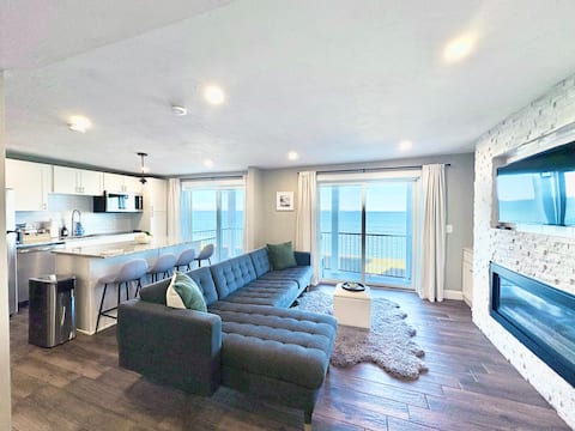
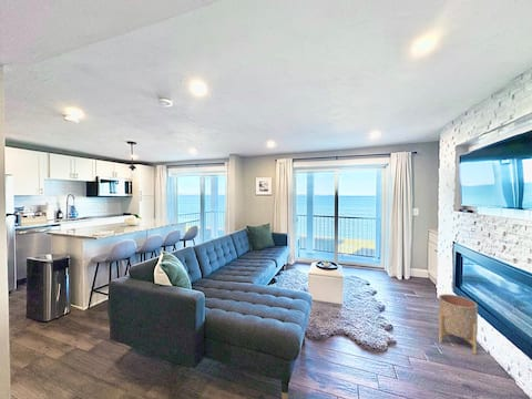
+ planter (457, 320)
